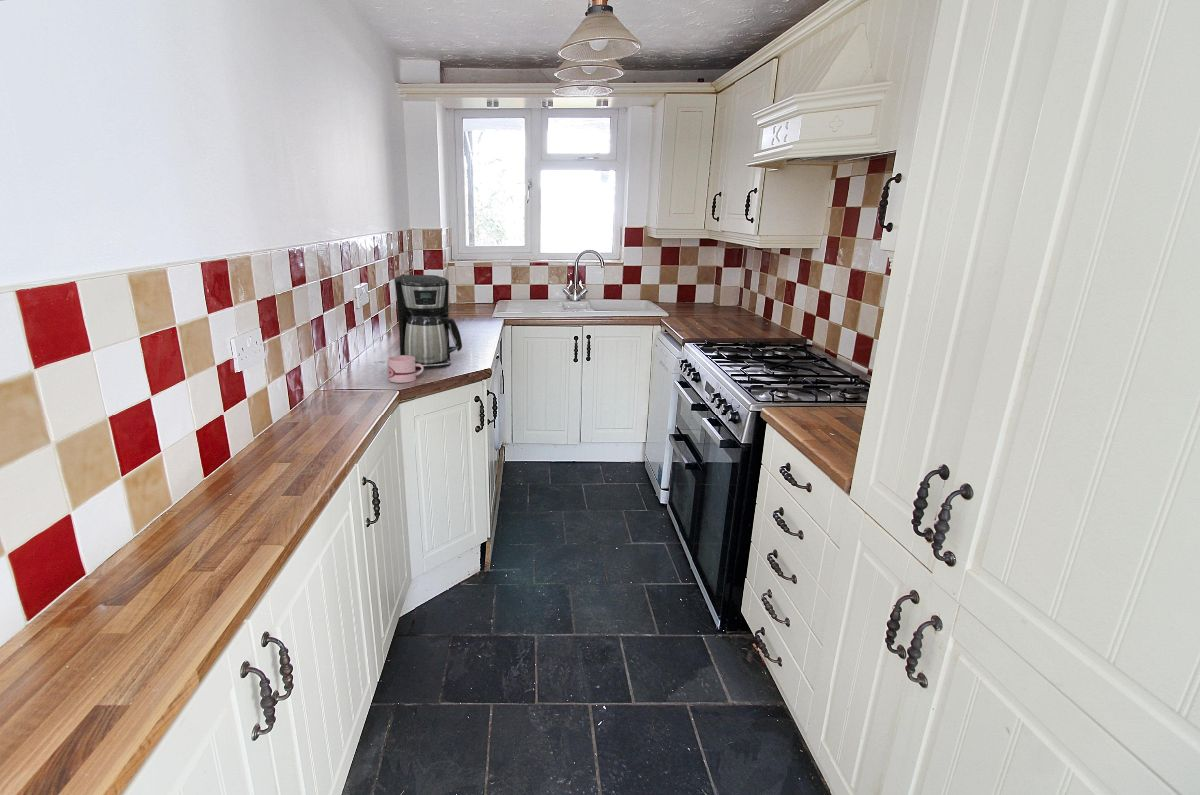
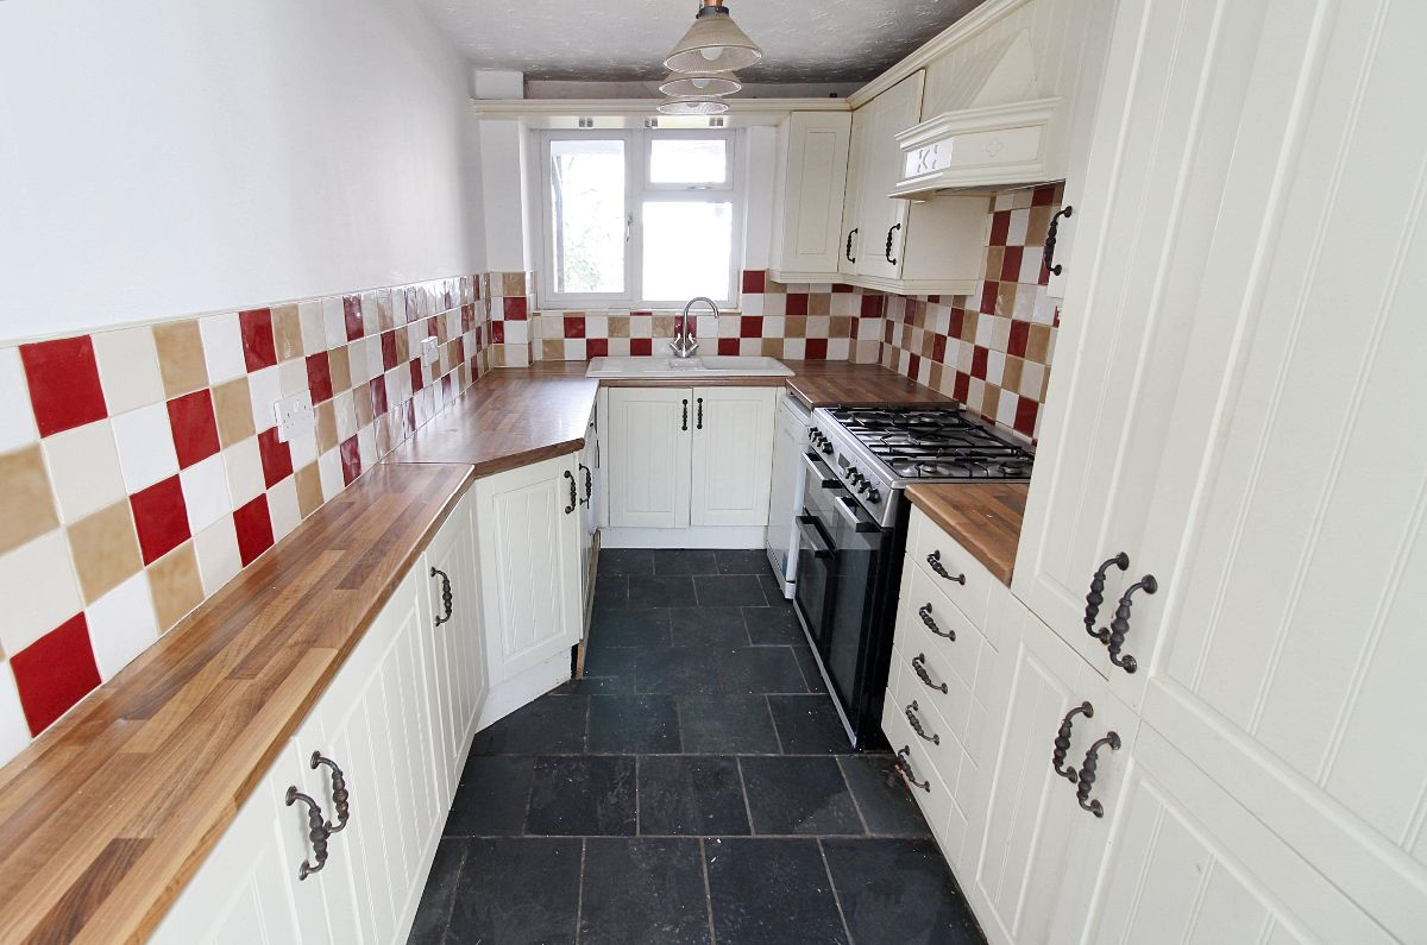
- coffee maker (429, 318)
- mug (405, 368)
